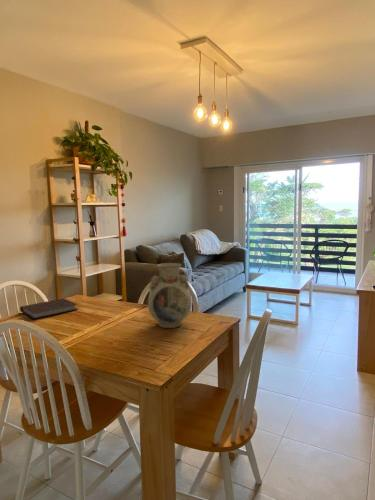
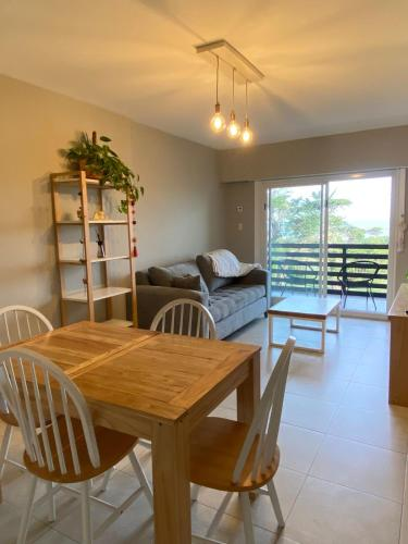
- vase (169, 294)
- notebook (49, 307)
